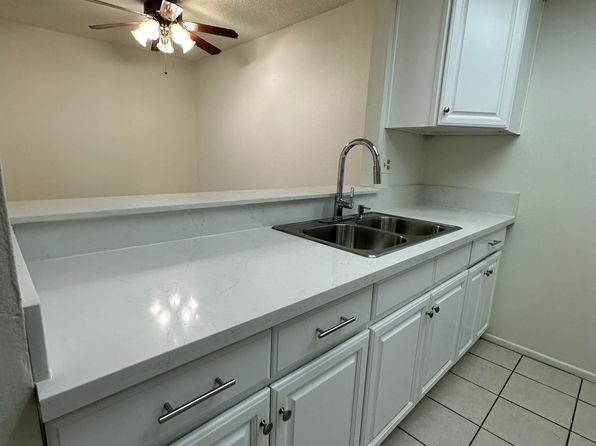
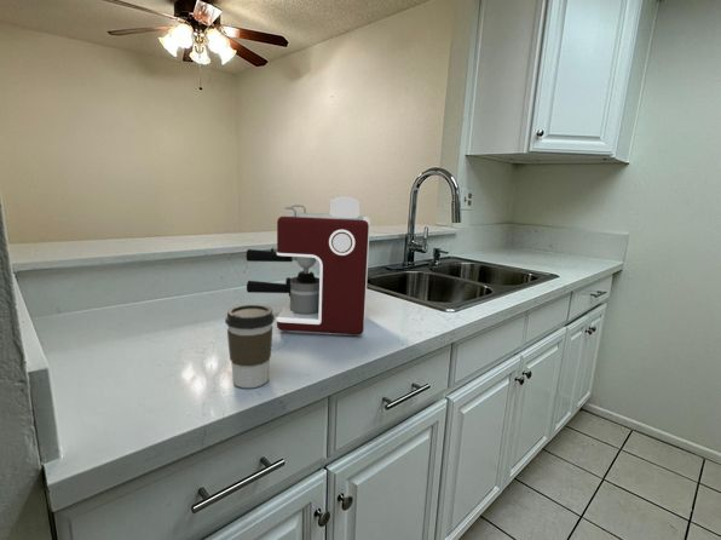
+ coffee maker (306, 260)
+ coffee cup (250, 345)
